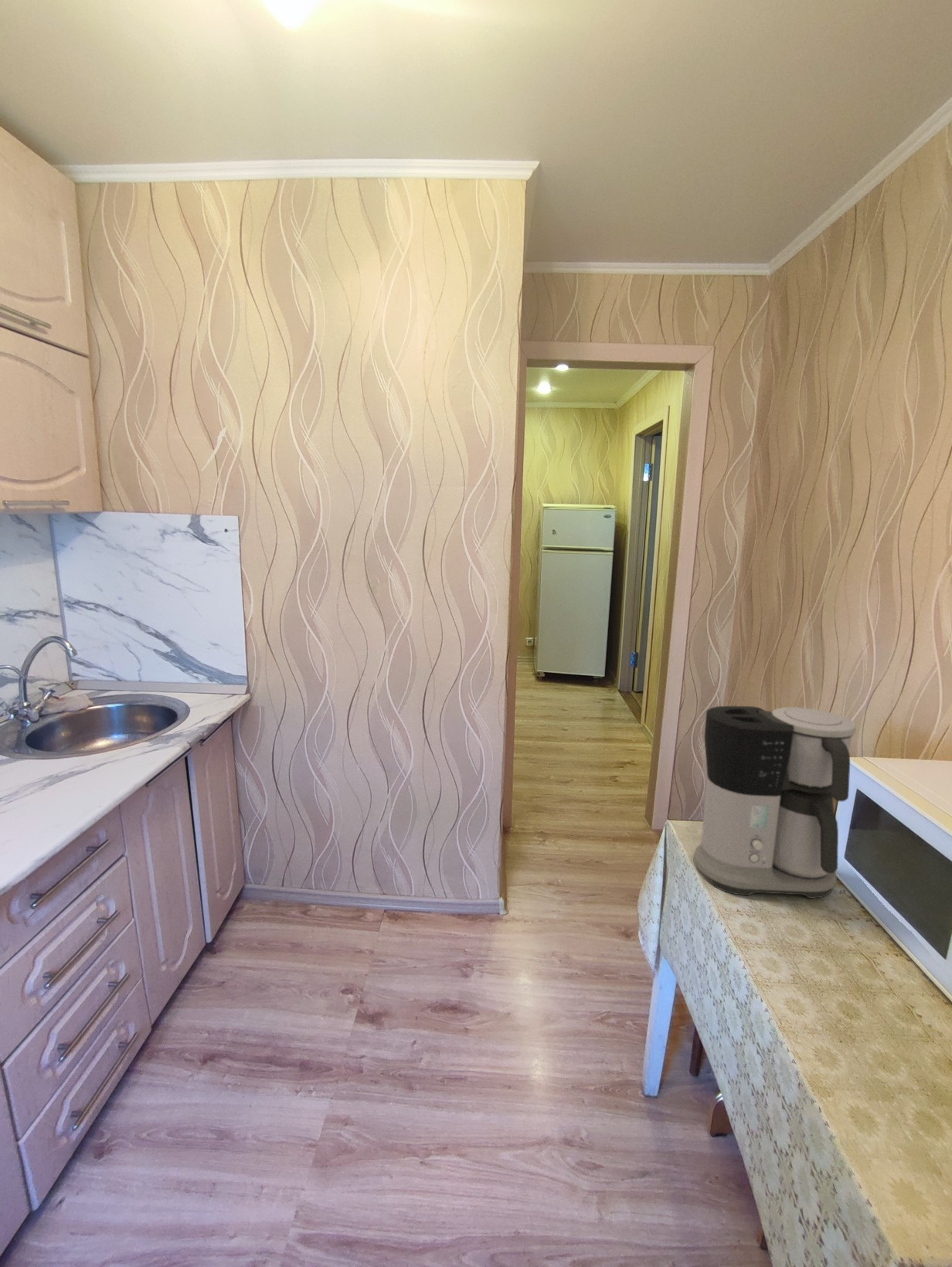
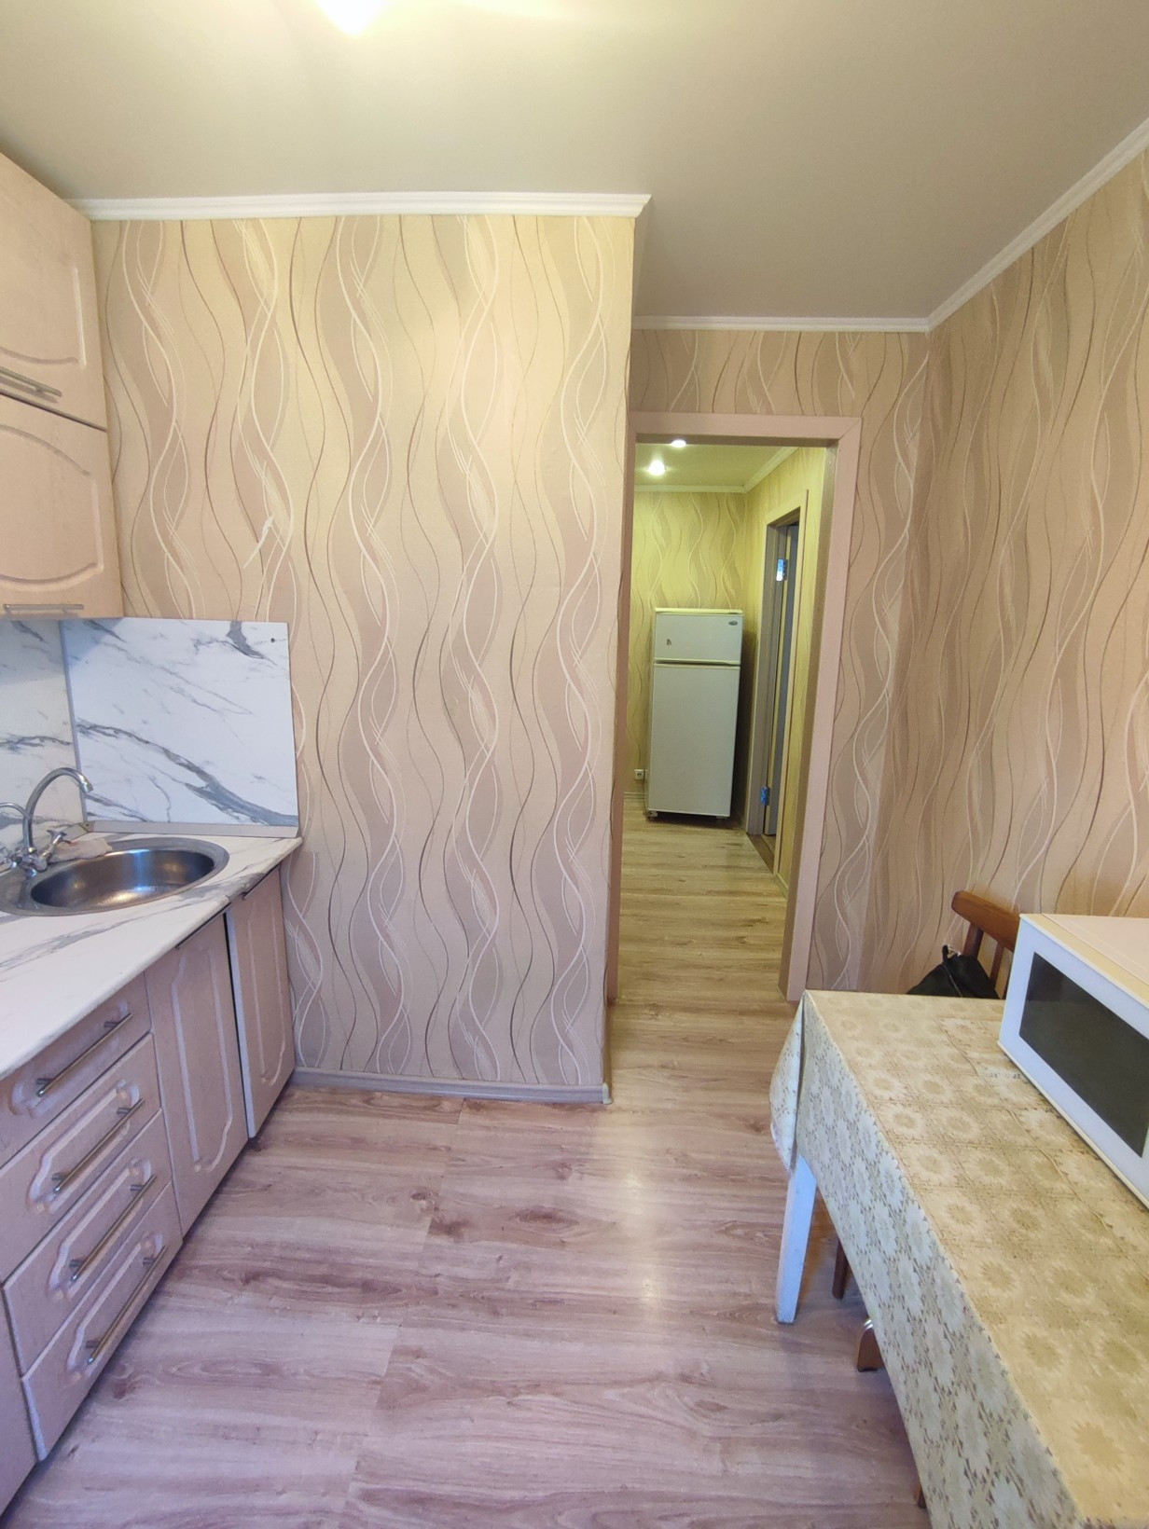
- coffee maker (775, 801)
